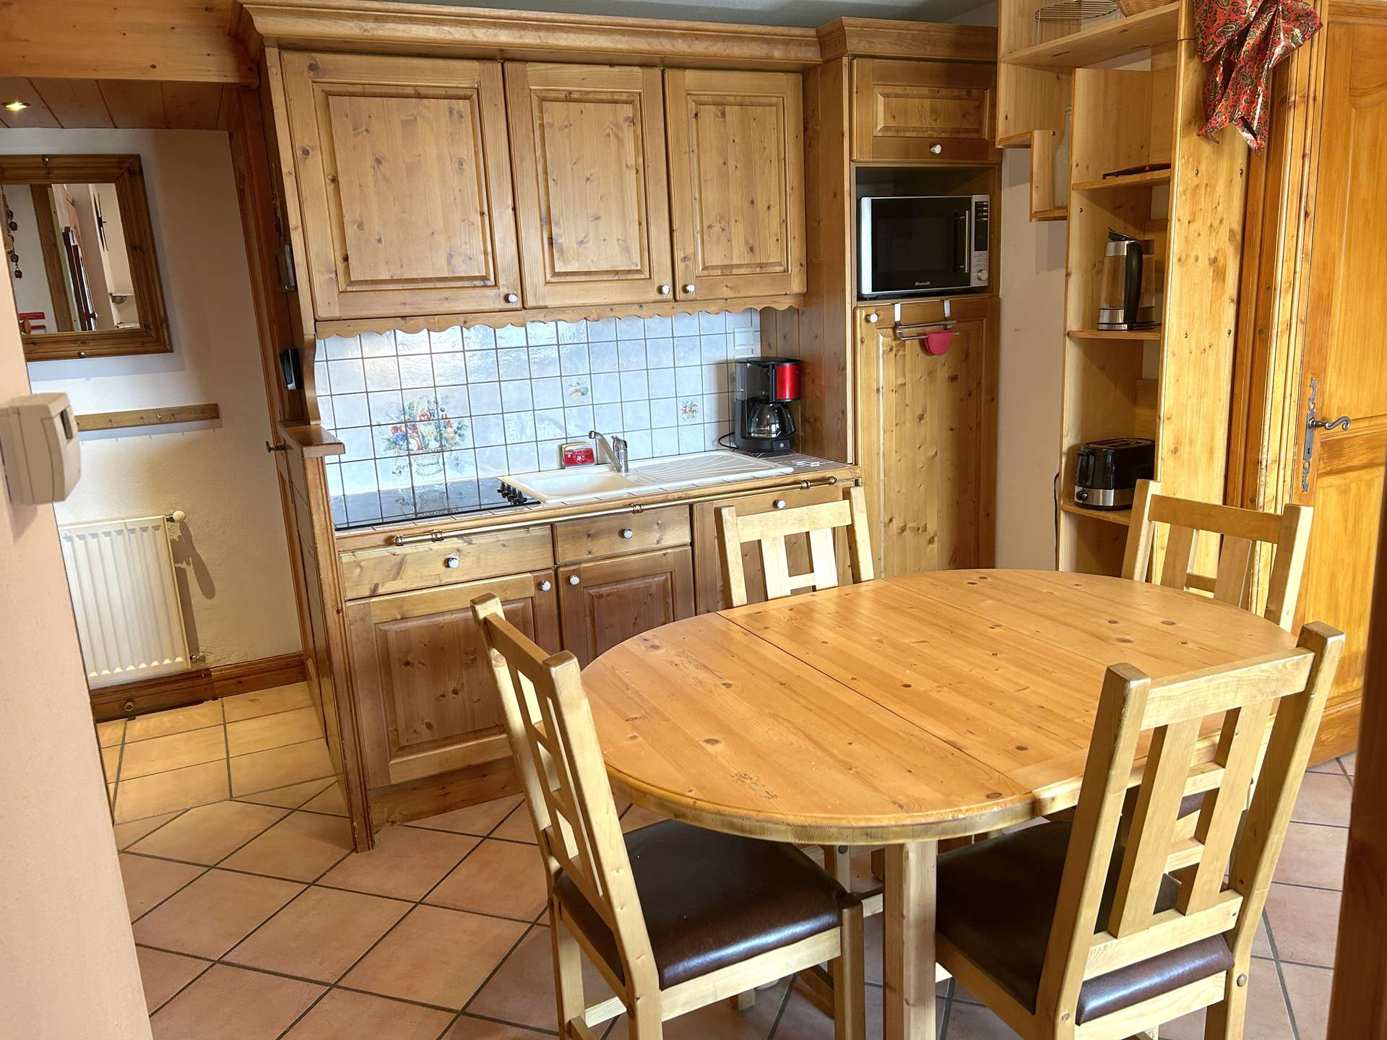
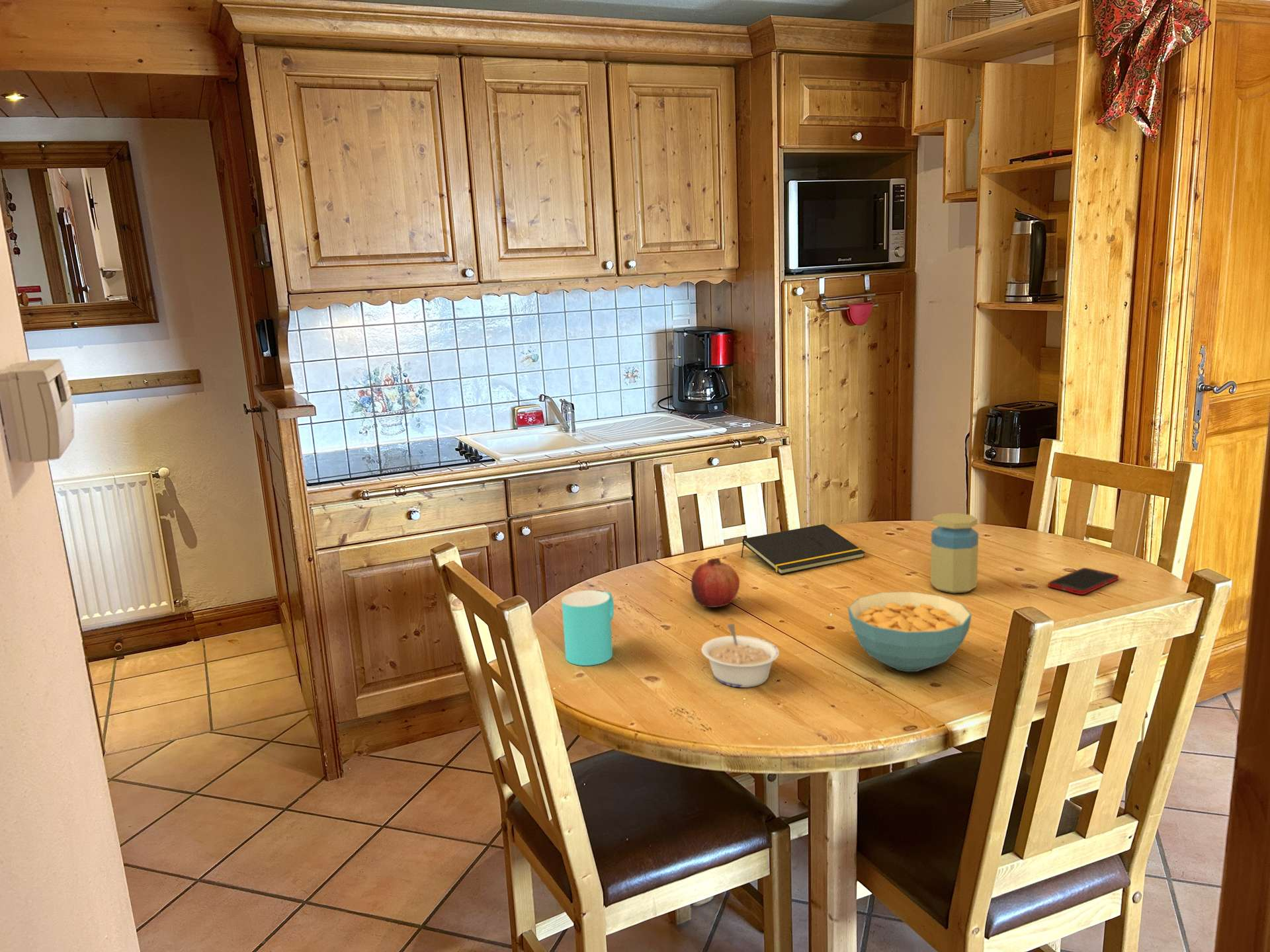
+ cell phone (1083, 580)
+ jar (954, 553)
+ notepad (803, 547)
+ fruit (714, 582)
+ legume (738, 659)
+ cup (595, 625)
+ cereal bowl (908, 638)
